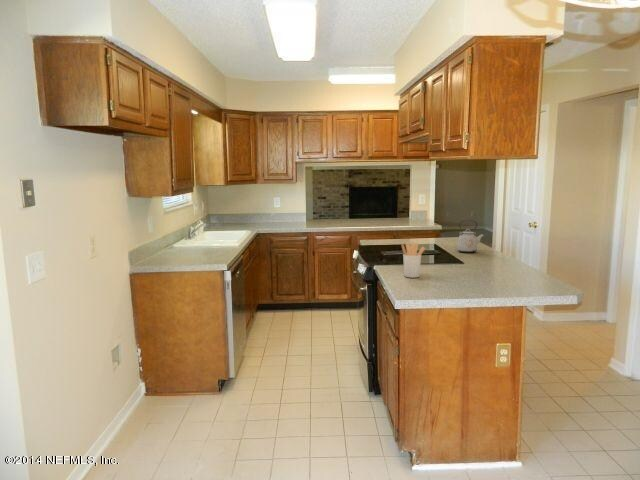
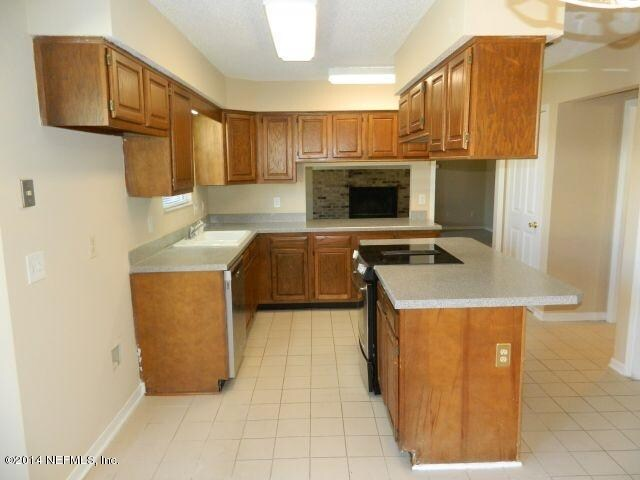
- utensil holder (411, 259)
- kettle (471, 236)
